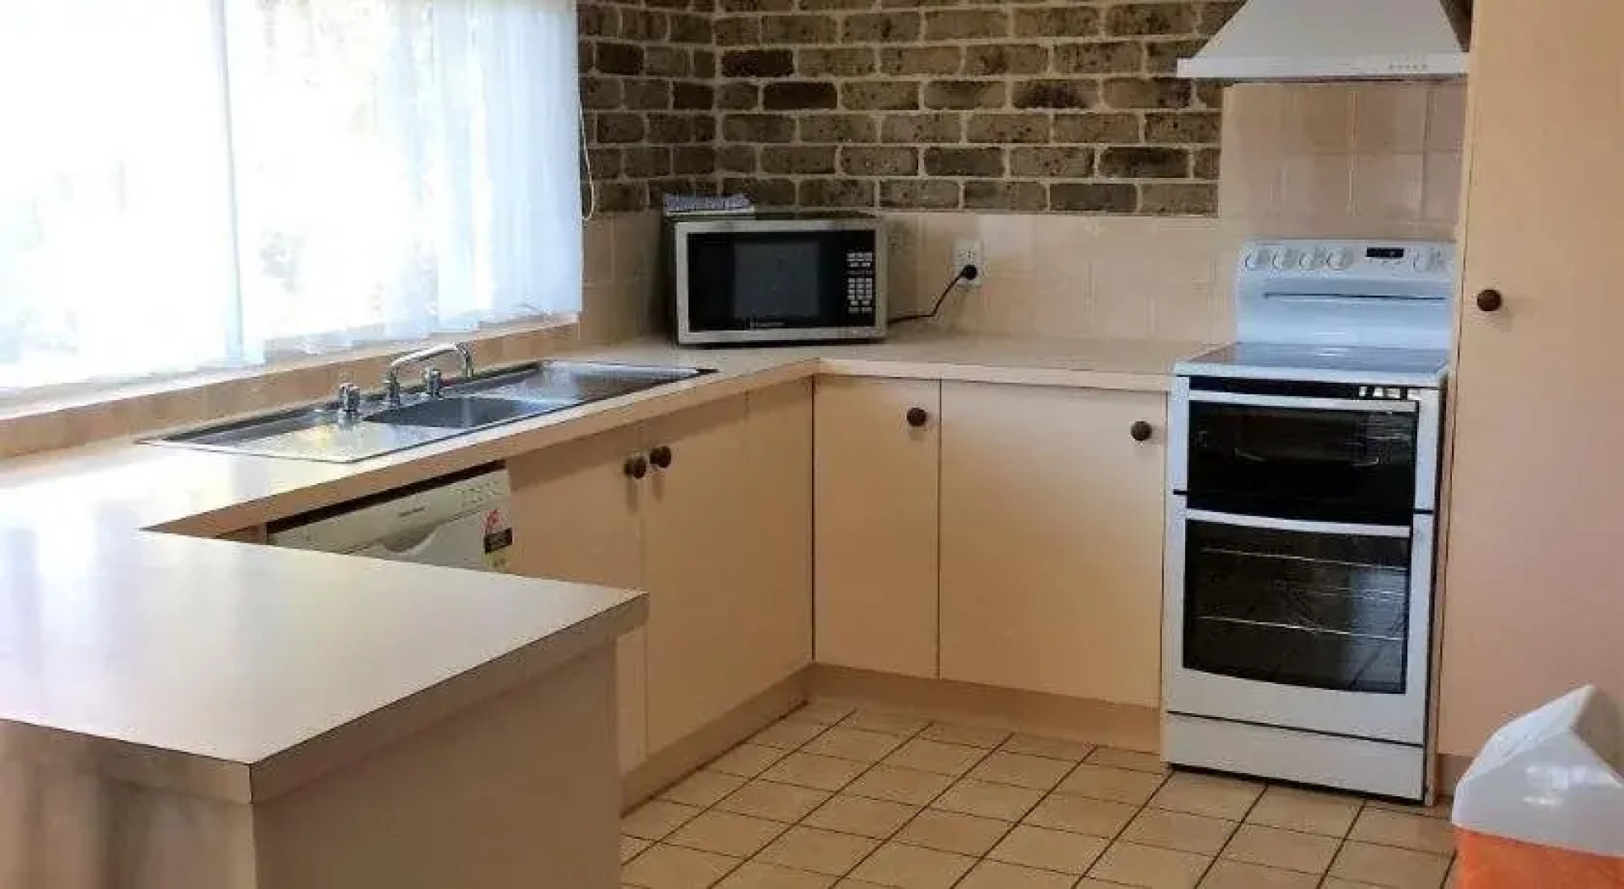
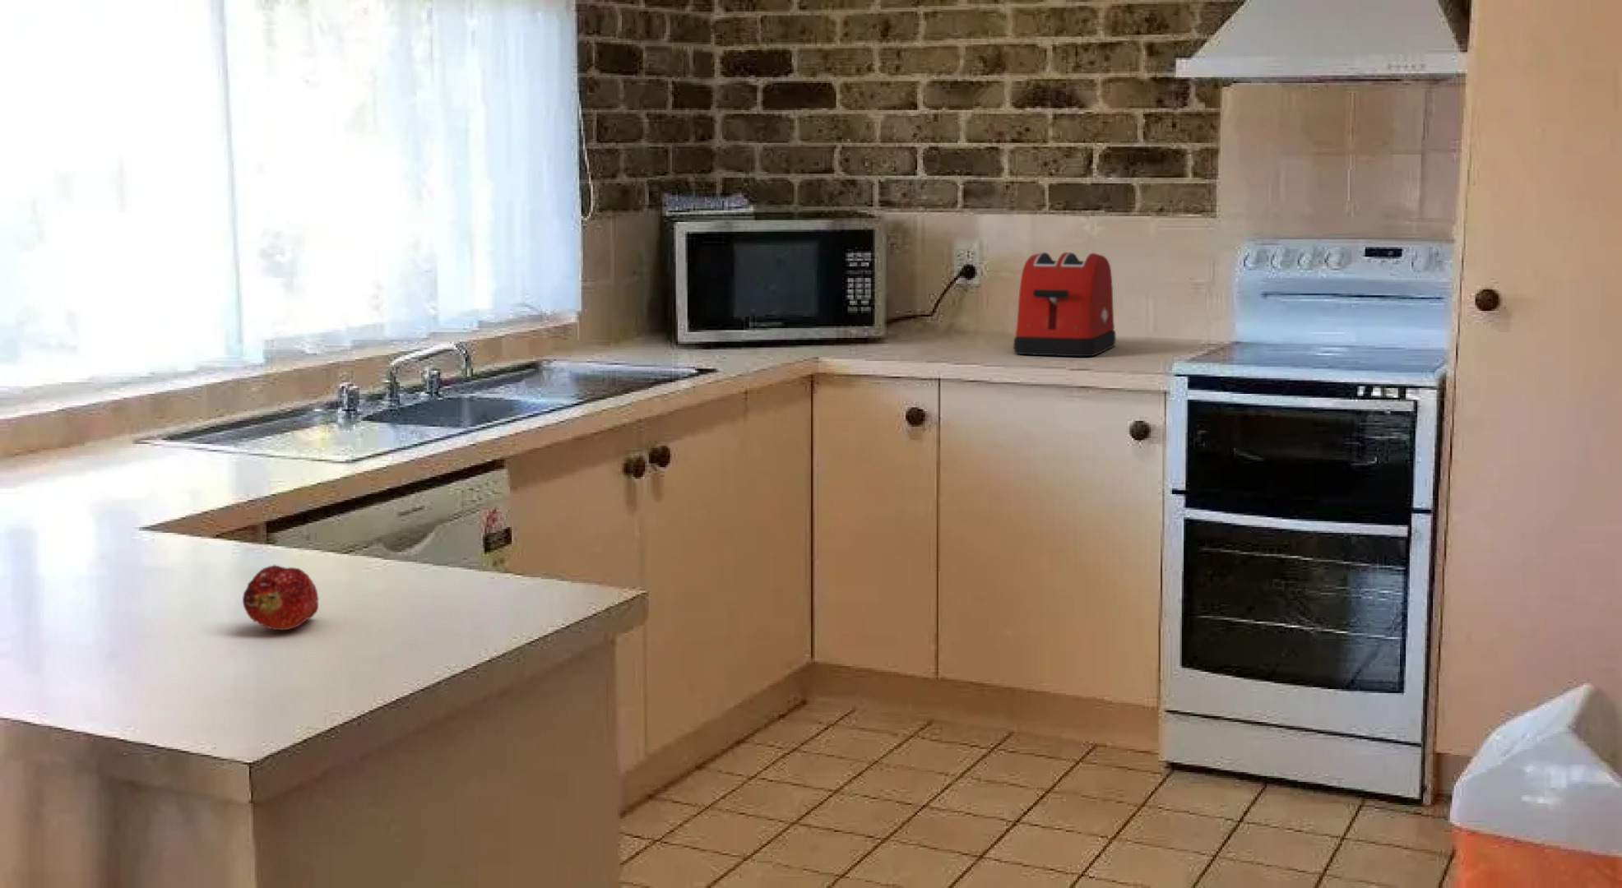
+ fruit (284, 596)
+ toaster (1065, 301)
